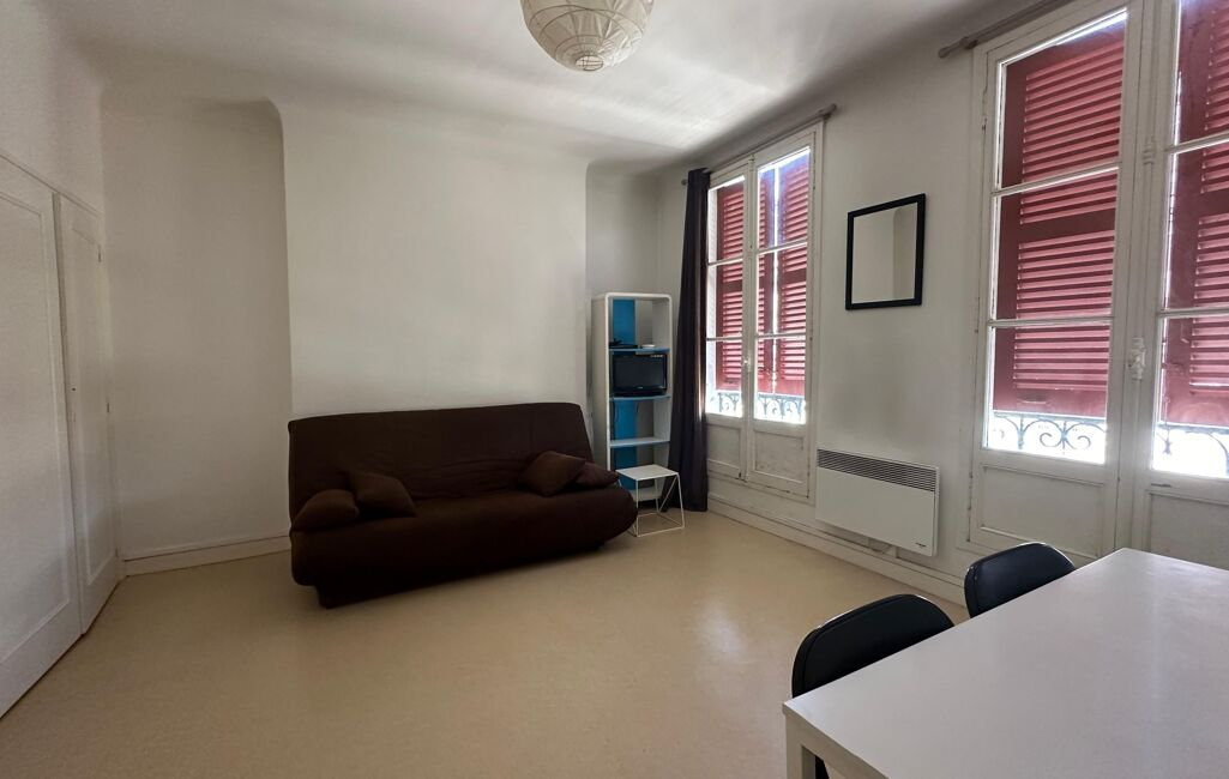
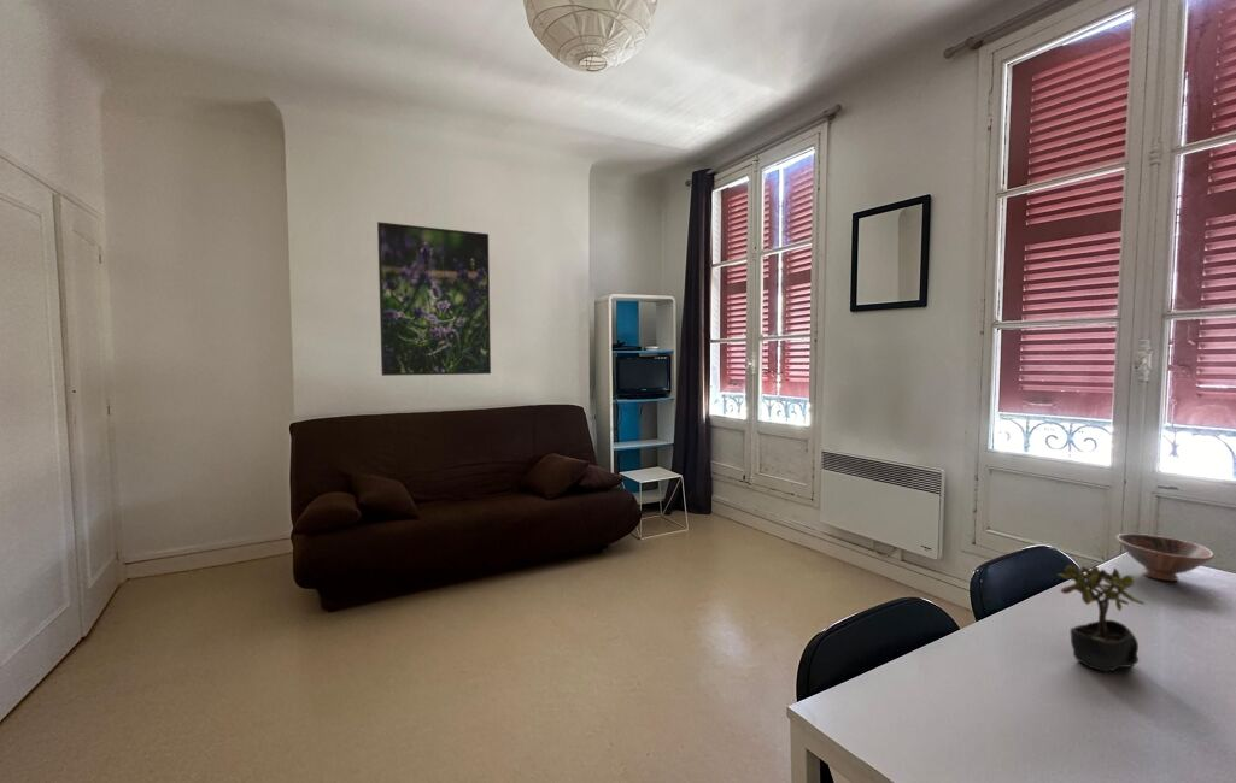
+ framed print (437, 301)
+ bowl (1161, 560)
+ succulent plant (1105, 614)
